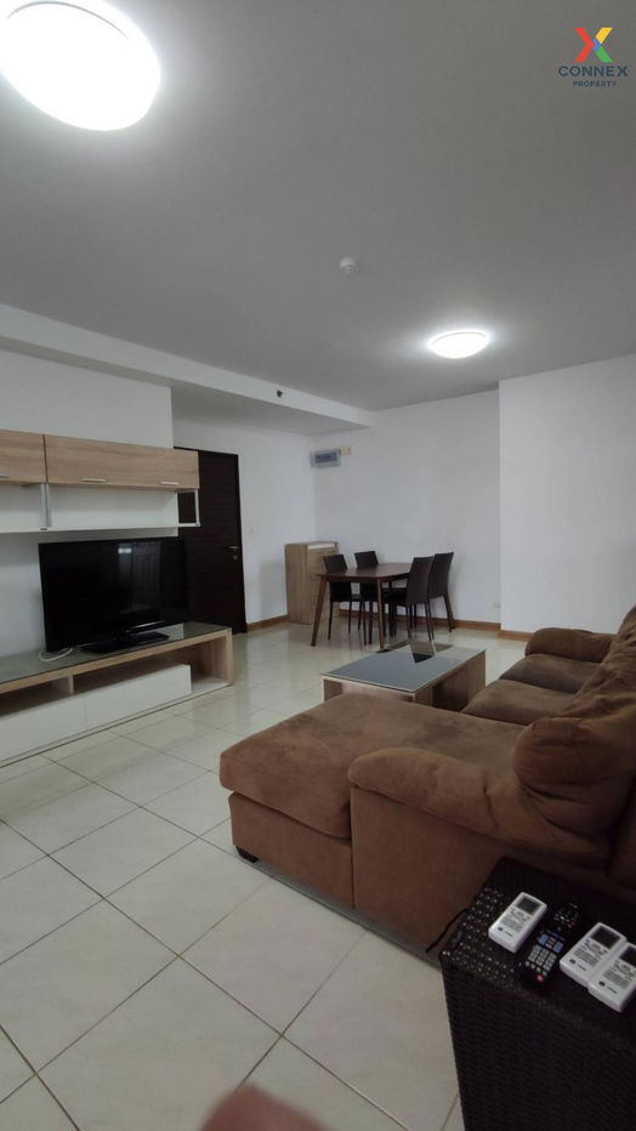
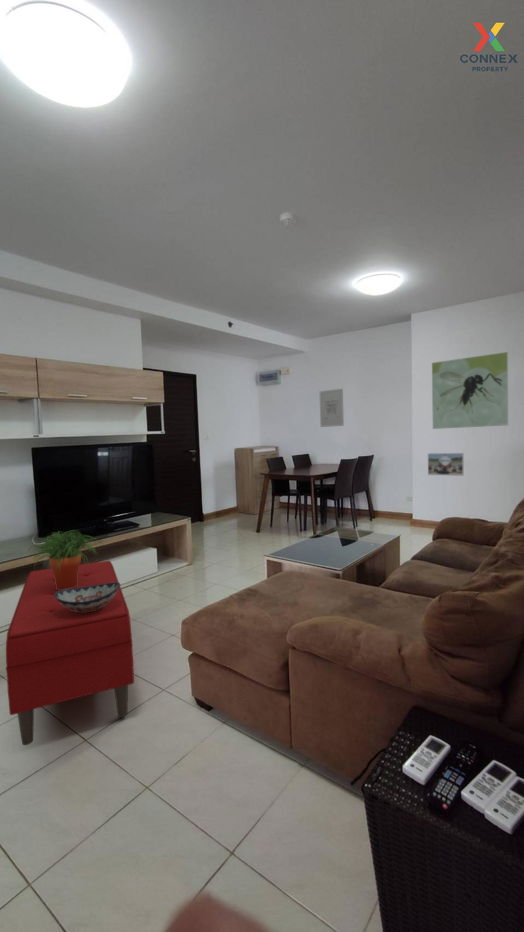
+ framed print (468, 392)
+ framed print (445, 464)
+ bench (73, 632)
+ decorative bowl (88, 599)
+ potted plant (65, 558)
+ wall art (331, 408)
